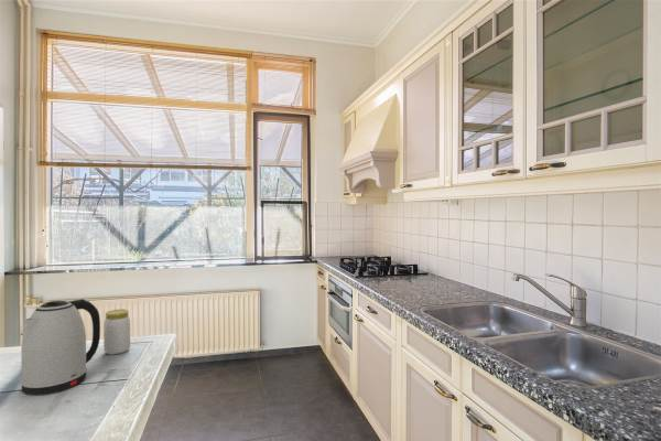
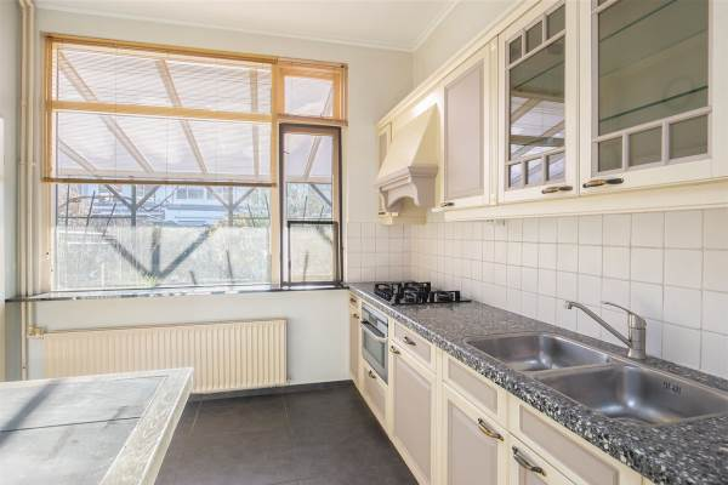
- jar (117, 331)
- kettle (65, 338)
